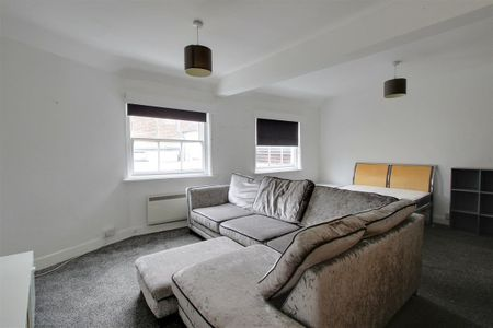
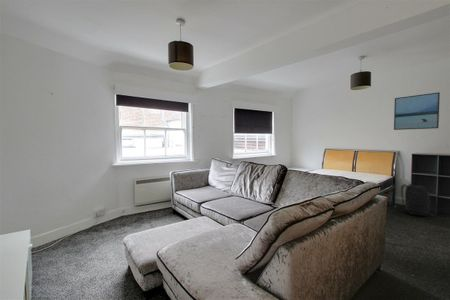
+ backpack (412, 198)
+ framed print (415, 112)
